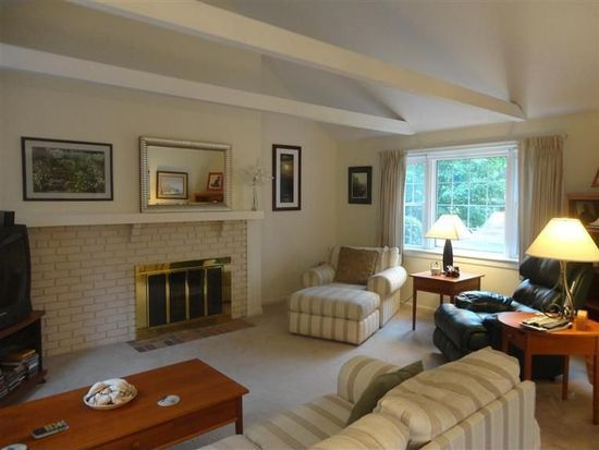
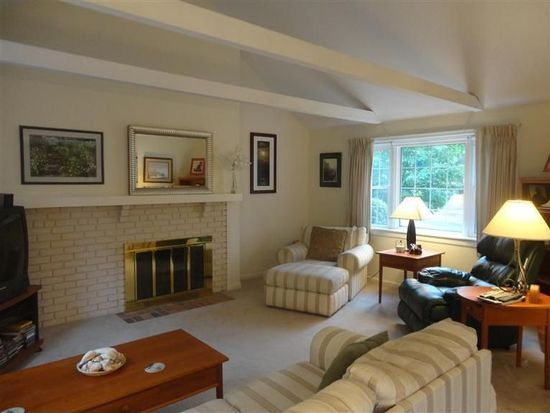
- remote control (50, 428)
